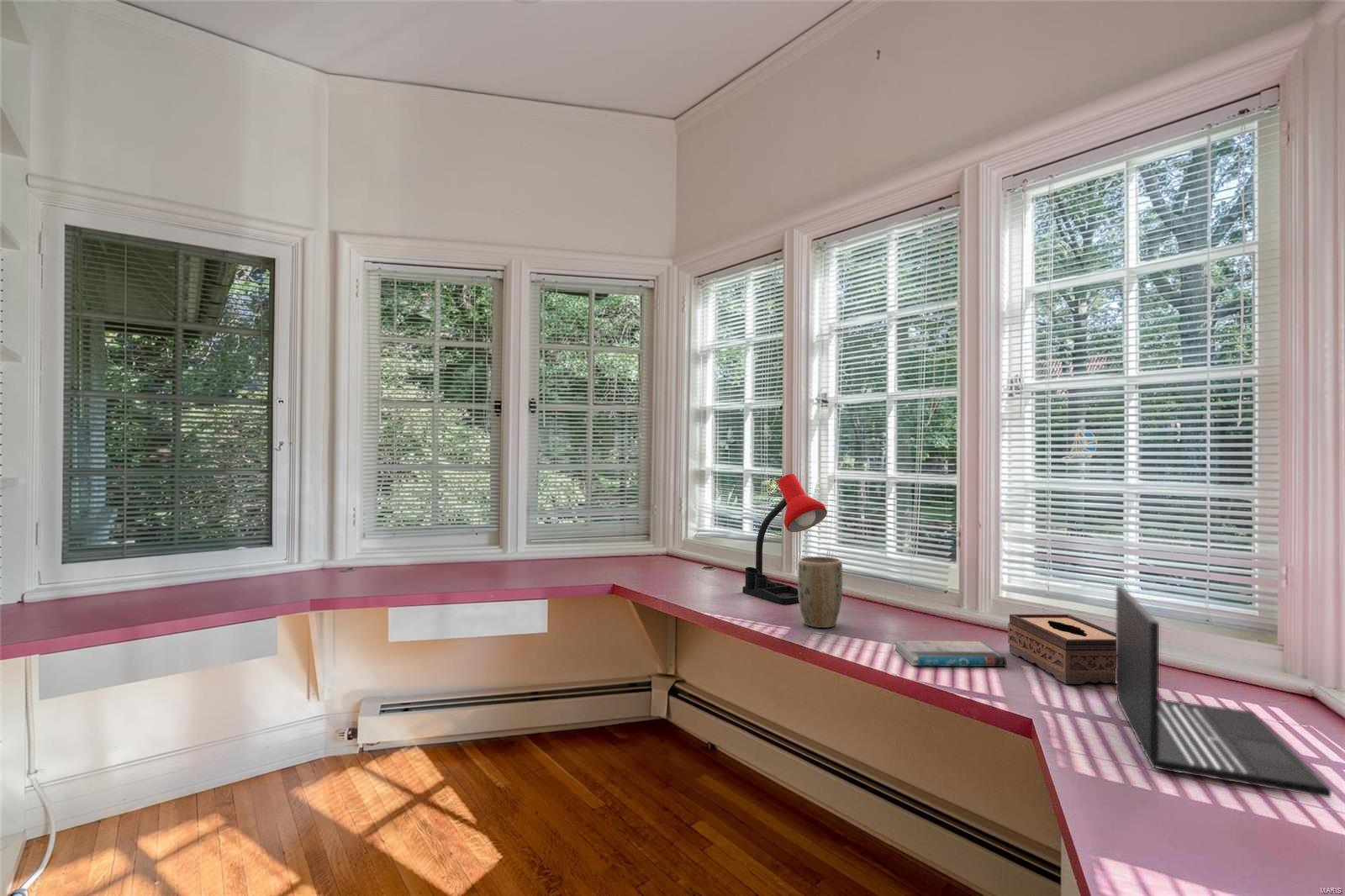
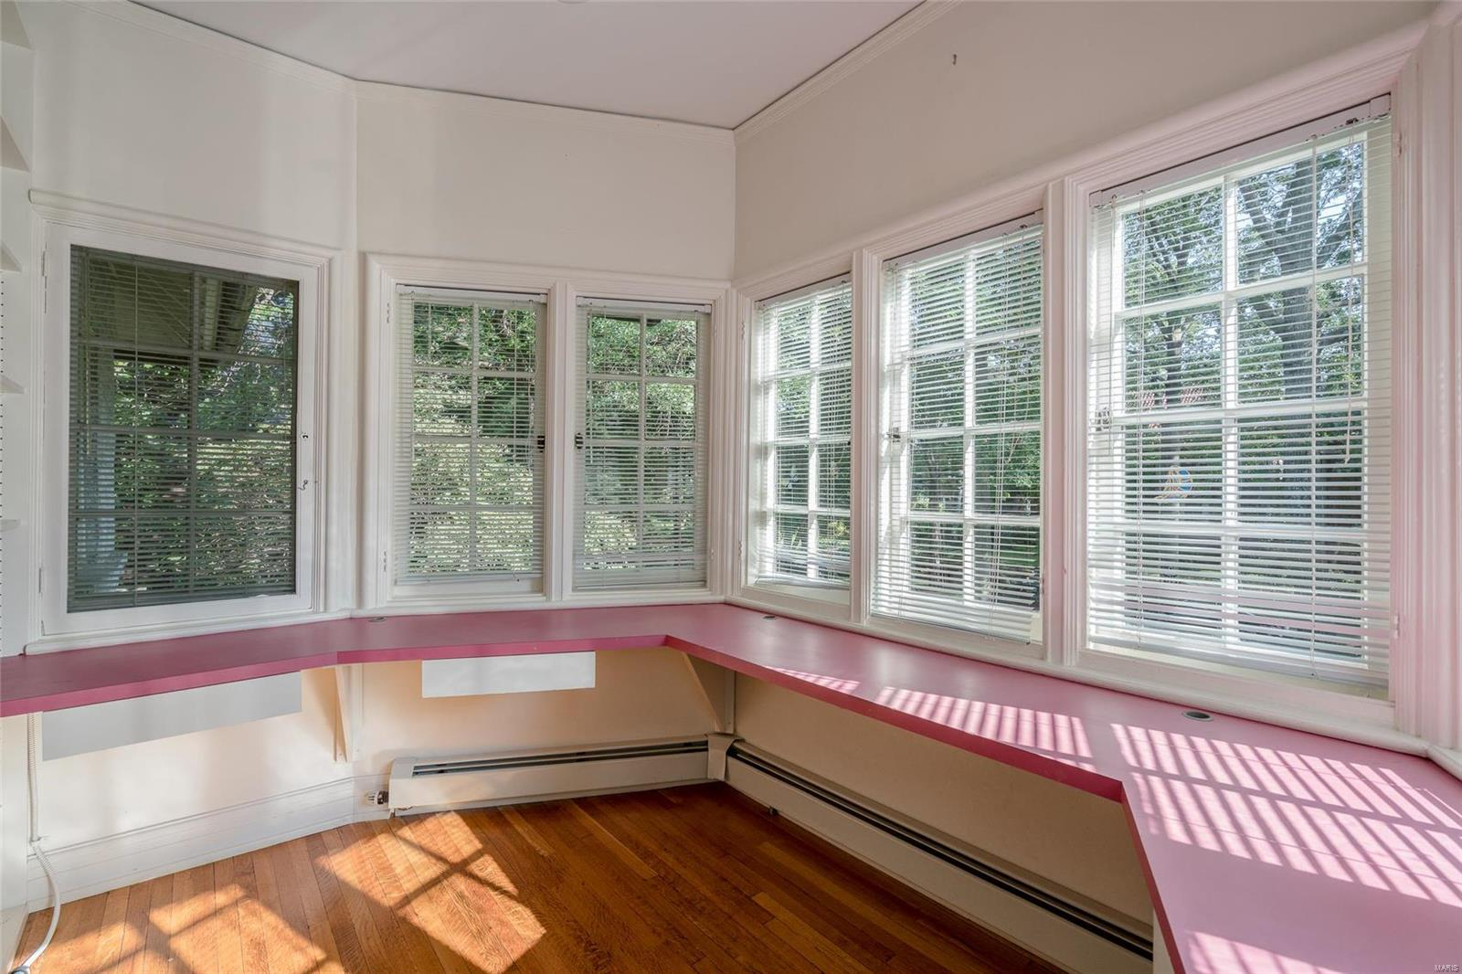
- desk lamp (789, 530)
- laptop (1202, 704)
- book (948, 653)
- tissue box (1067, 646)
- plant pot (820, 592)
